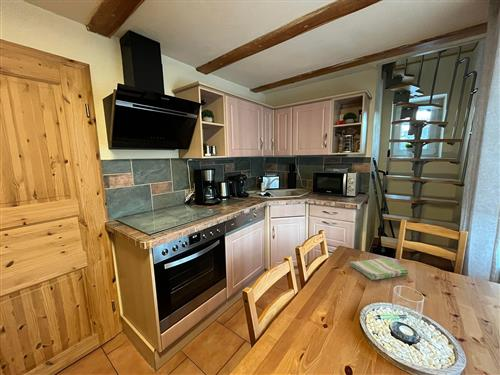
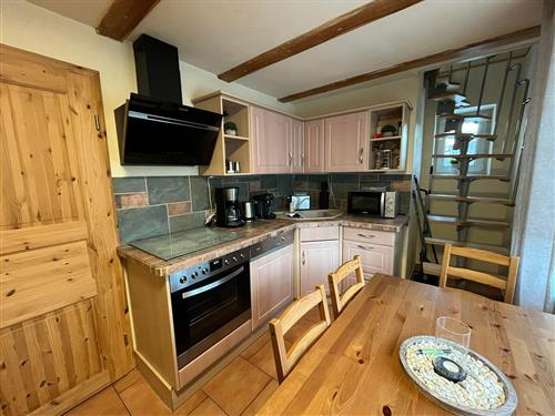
- dish towel (377, 266)
